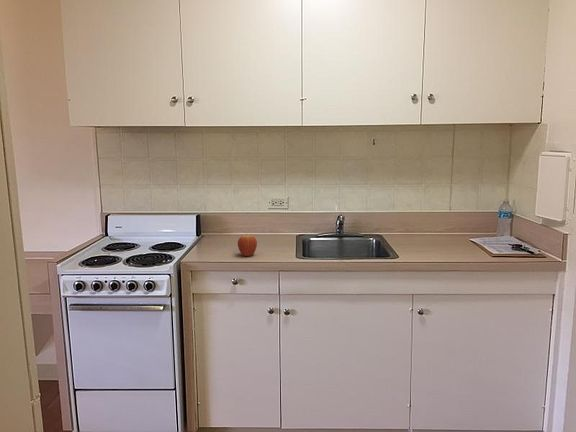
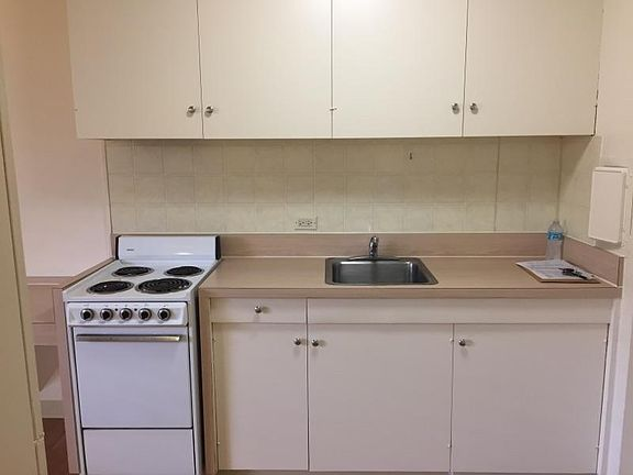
- fruit (247, 244)
